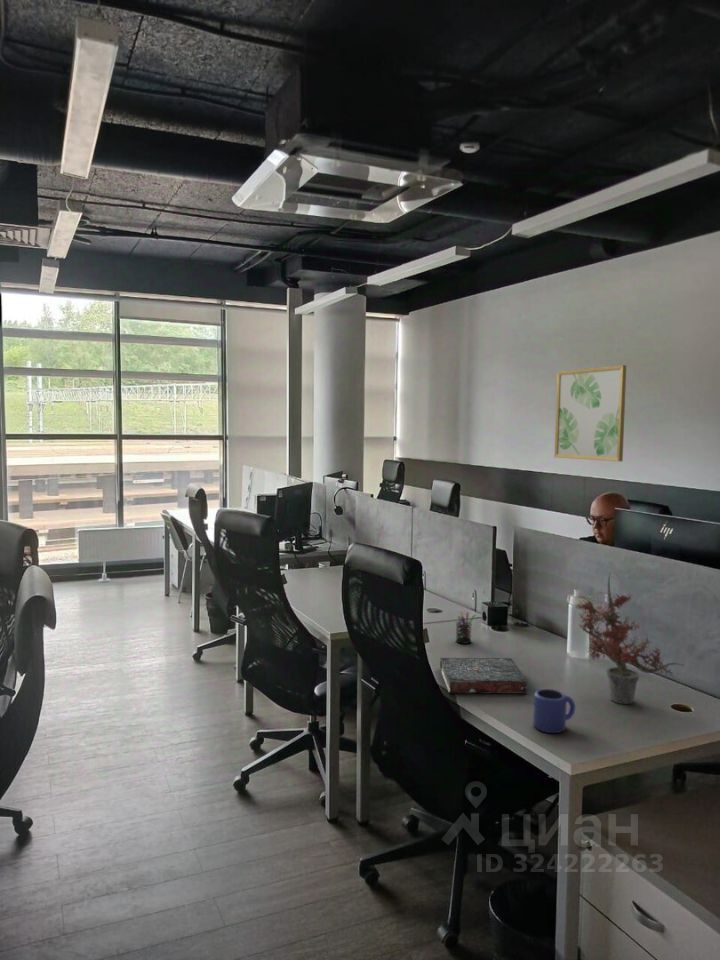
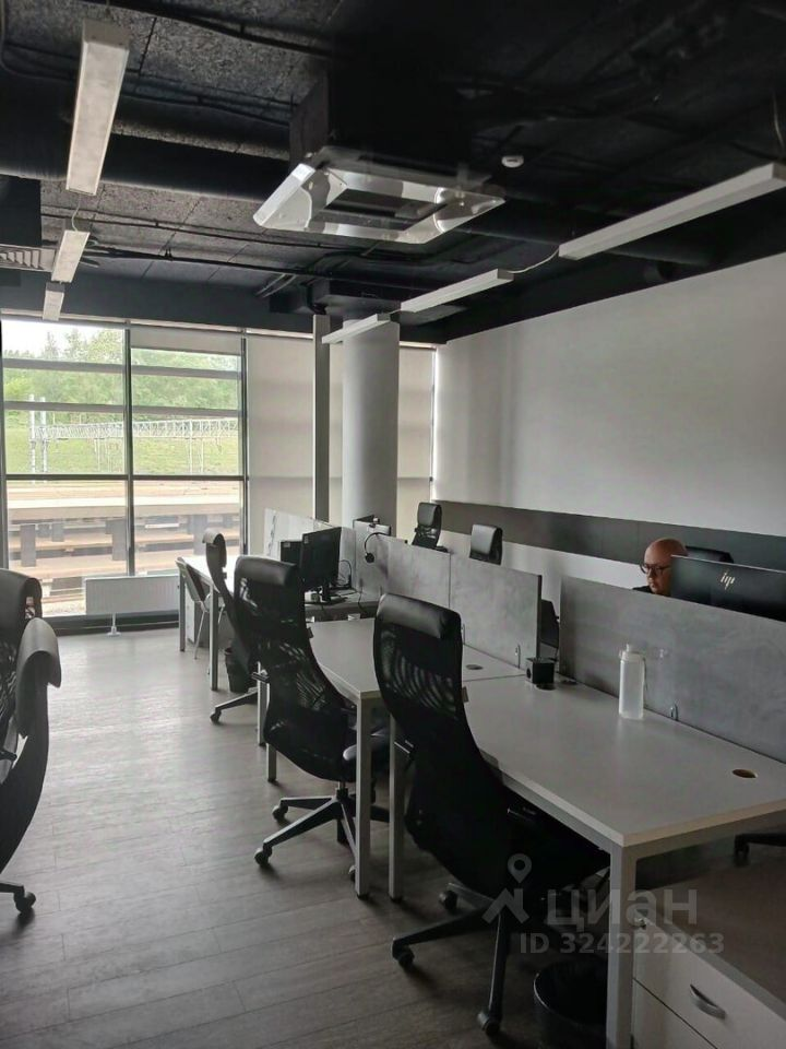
- potted plant (618, 635)
- book (481, 674)
- wall art (588, 414)
- mug (555, 710)
- pen holder (465, 626)
